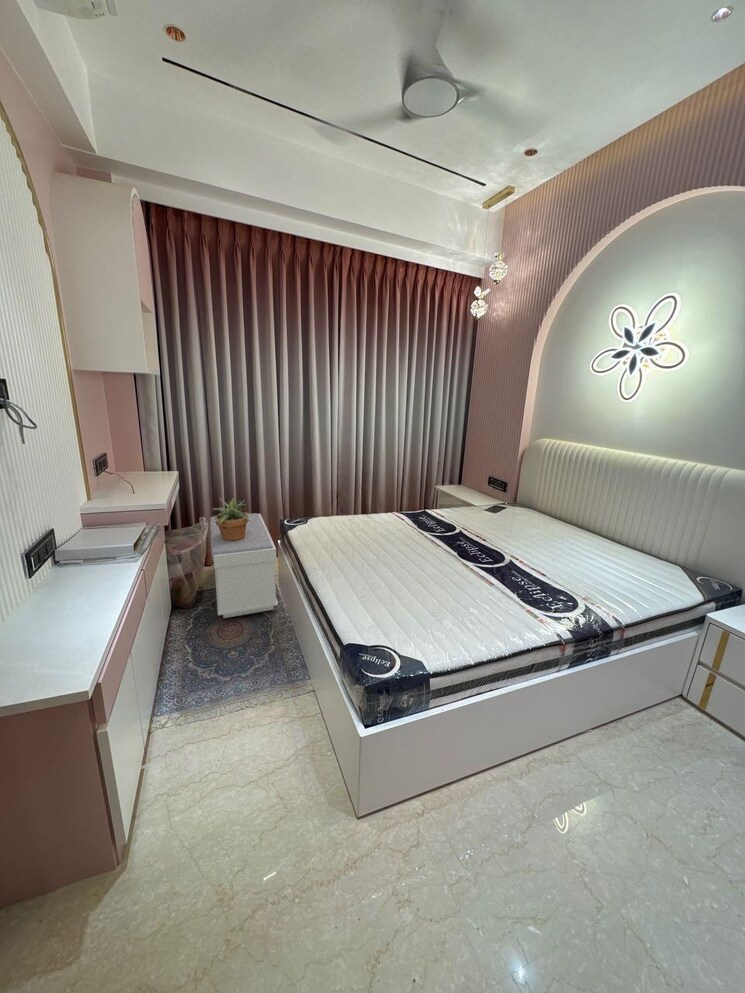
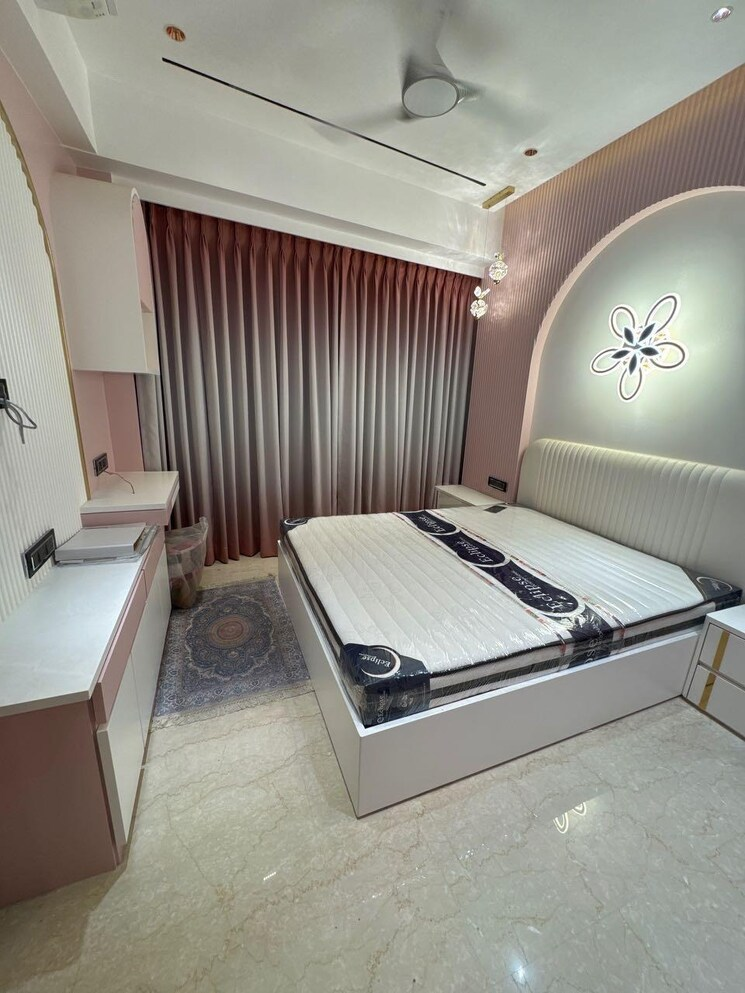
- potted plant (233, 517)
- bench (241, 559)
